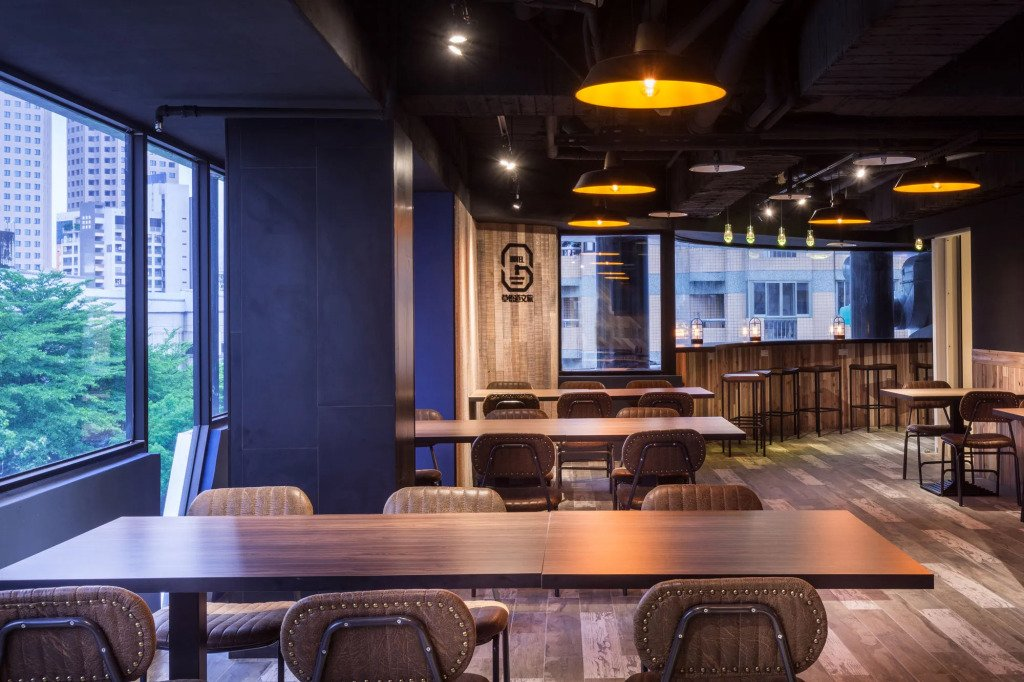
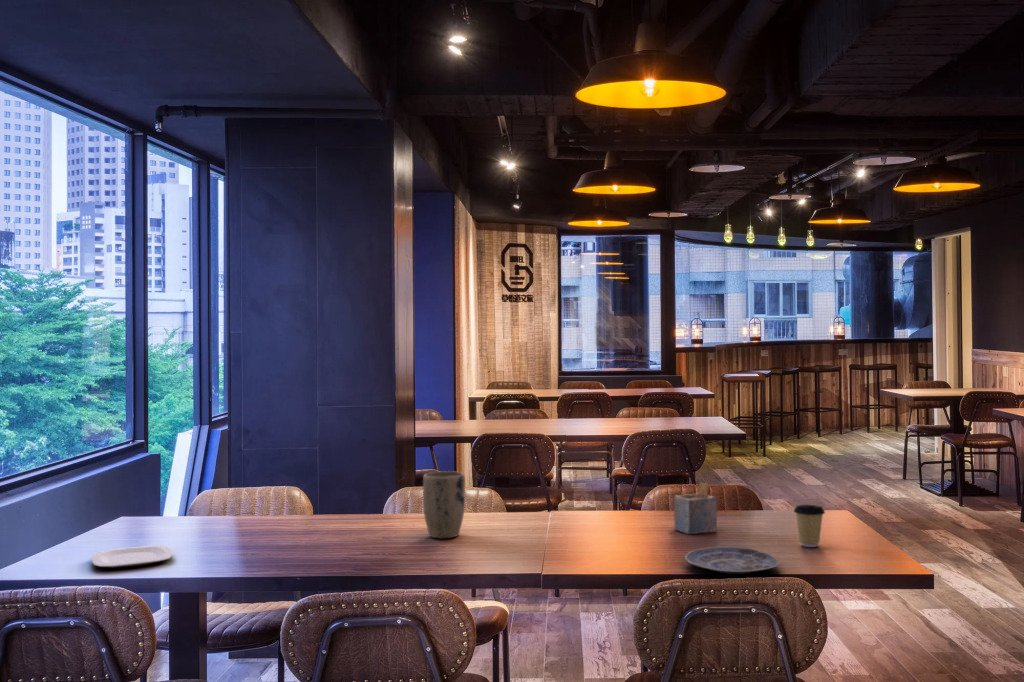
+ plate (731, 562)
+ plate (132, 557)
+ napkin holder (695, 507)
+ coffee cup (809, 525)
+ plant pot (444, 504)
